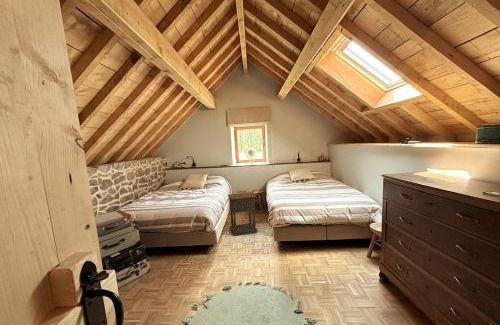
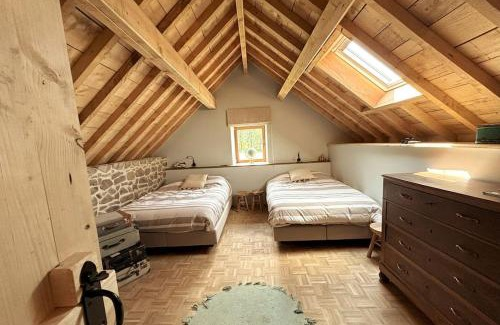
- nightstand (242, 211)
